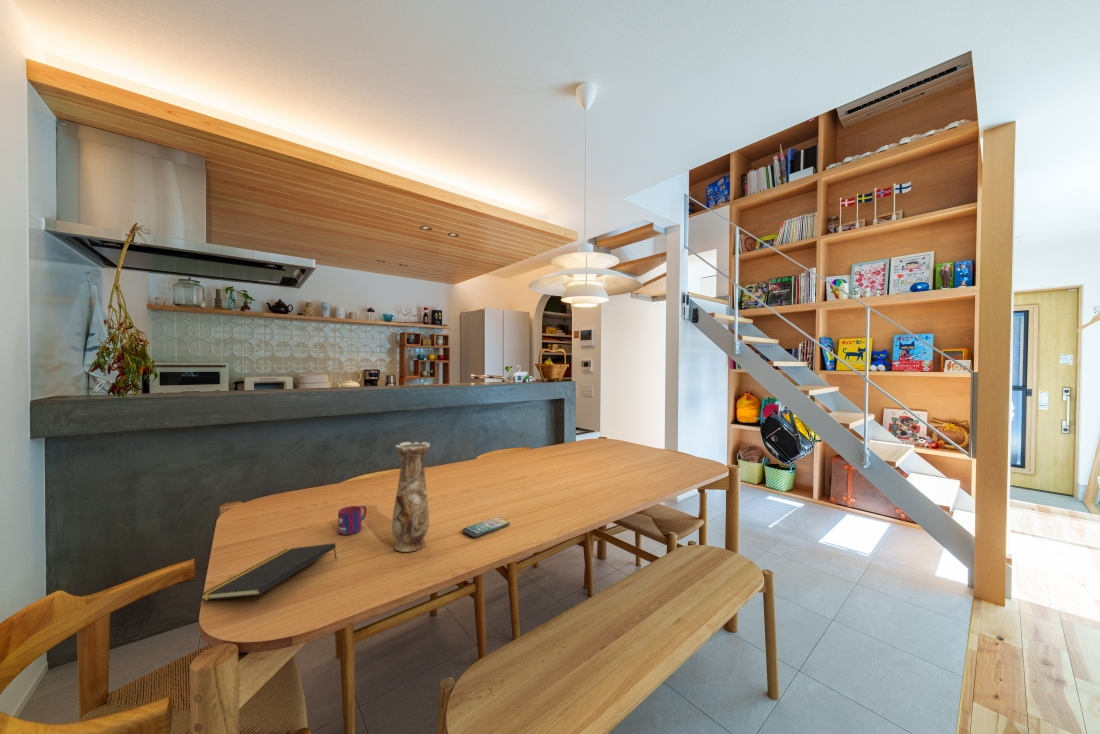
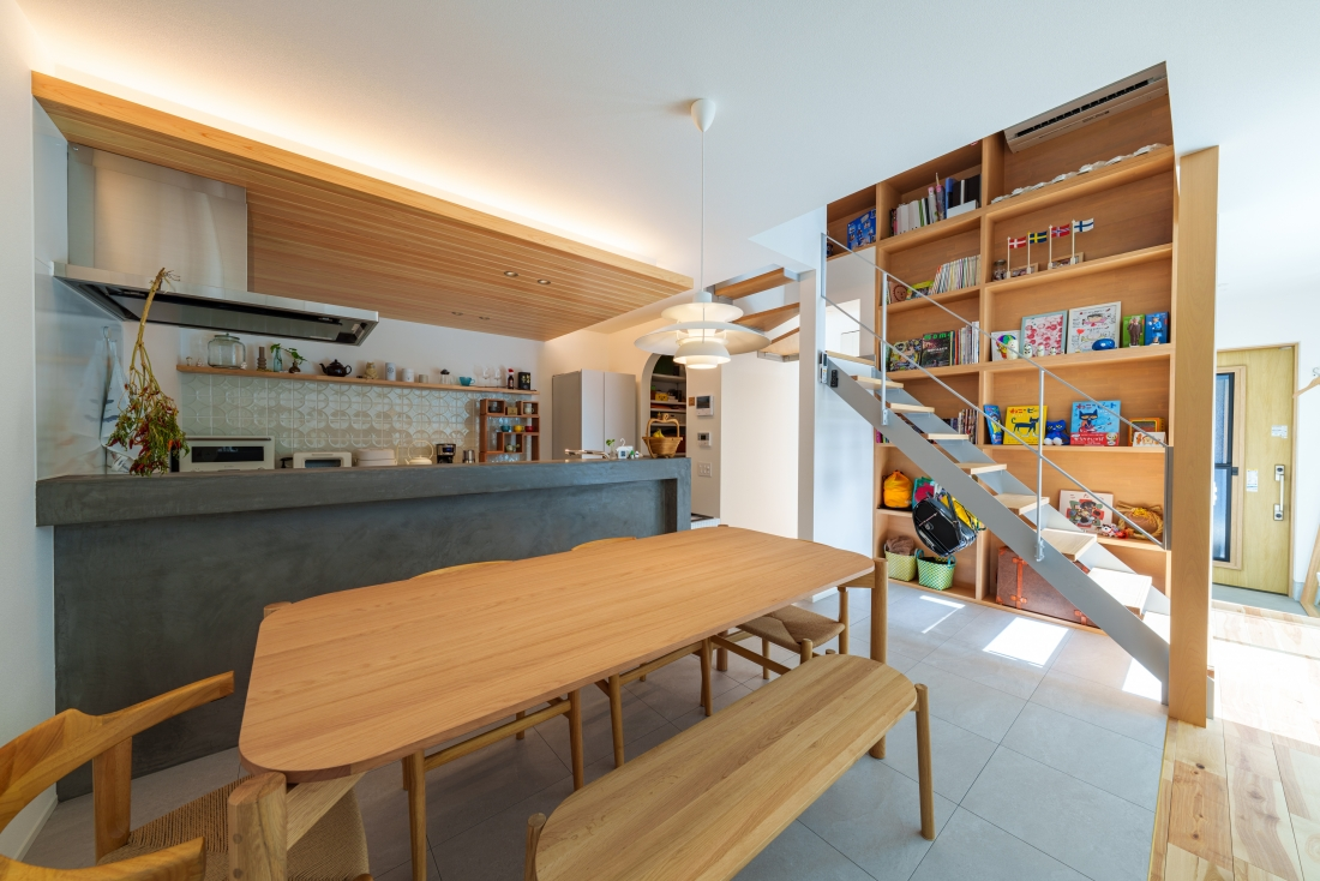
- smartphone (486, 526)
- vase (411, 494)
- mug (354, 518)
- notepad (274, 569)
